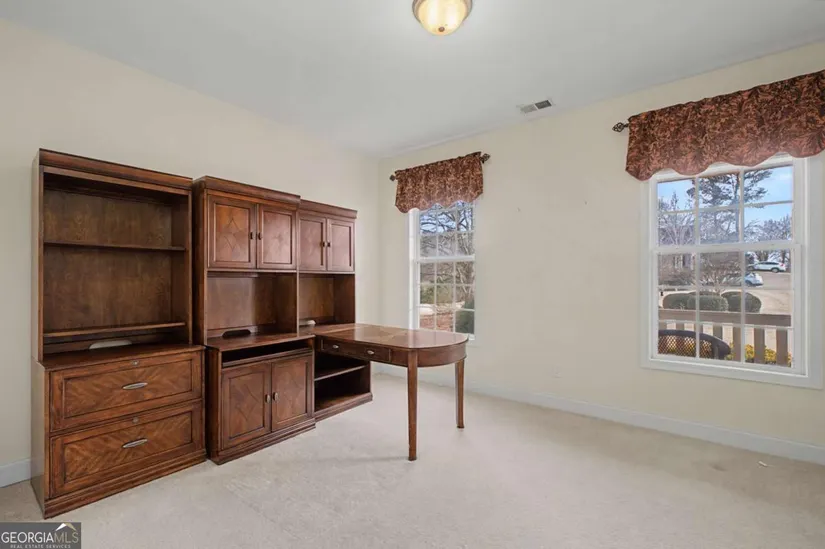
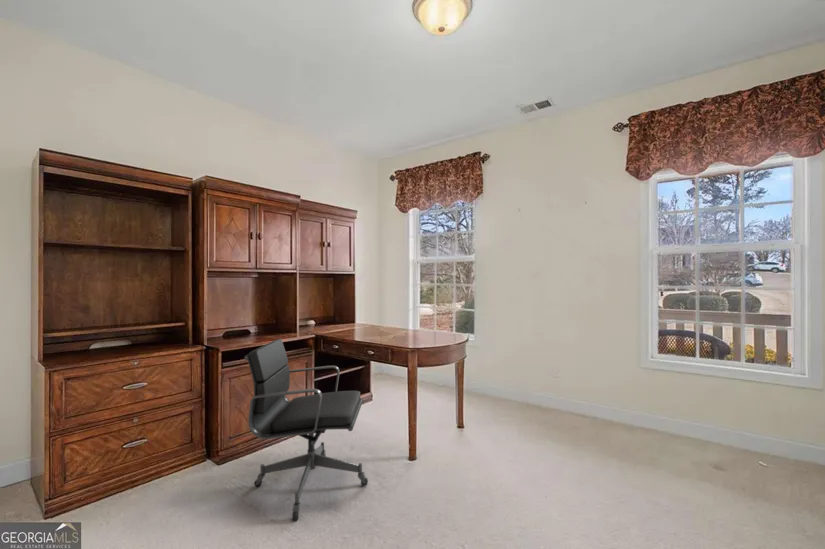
+ office chair (311, 414)
